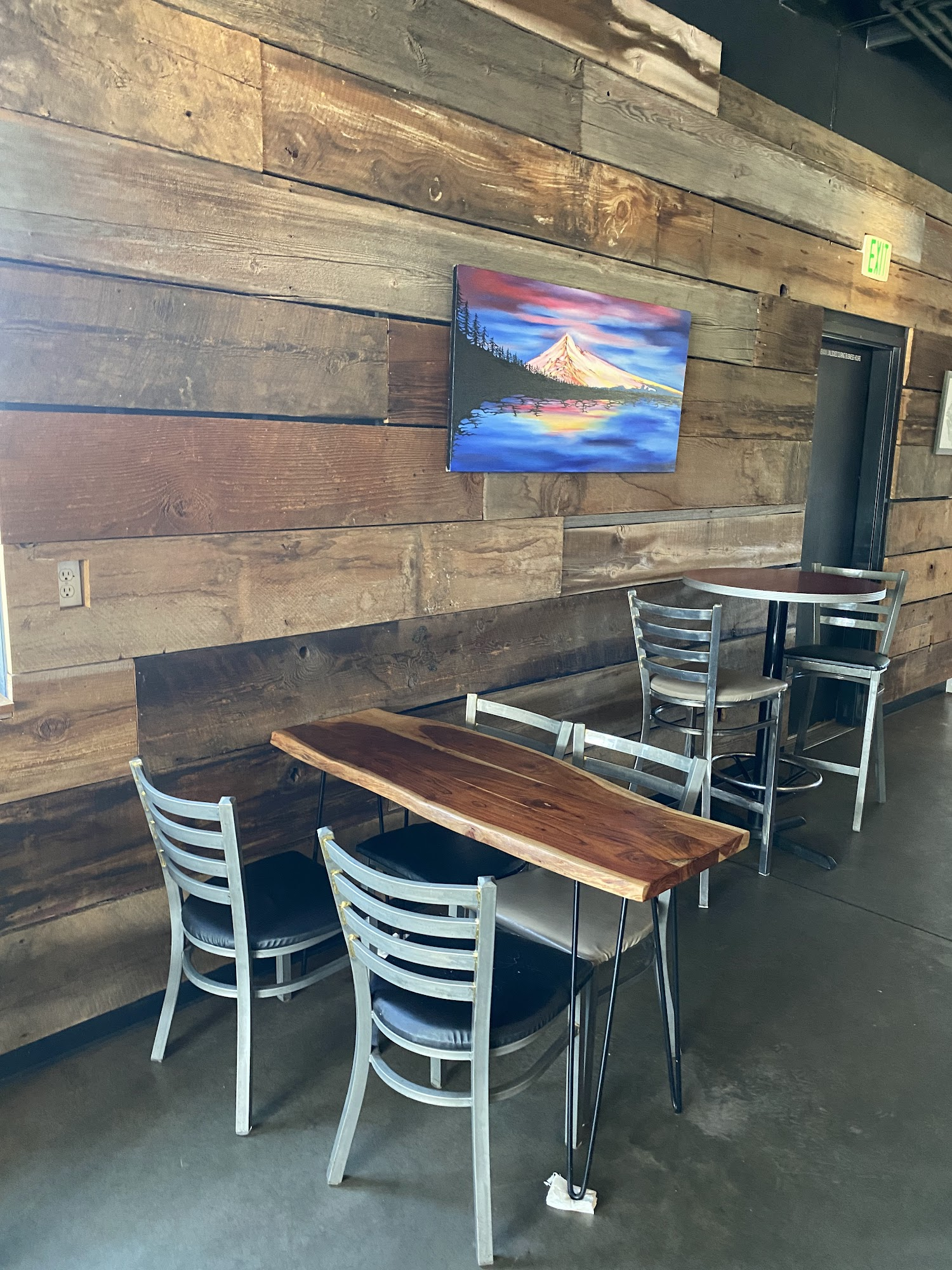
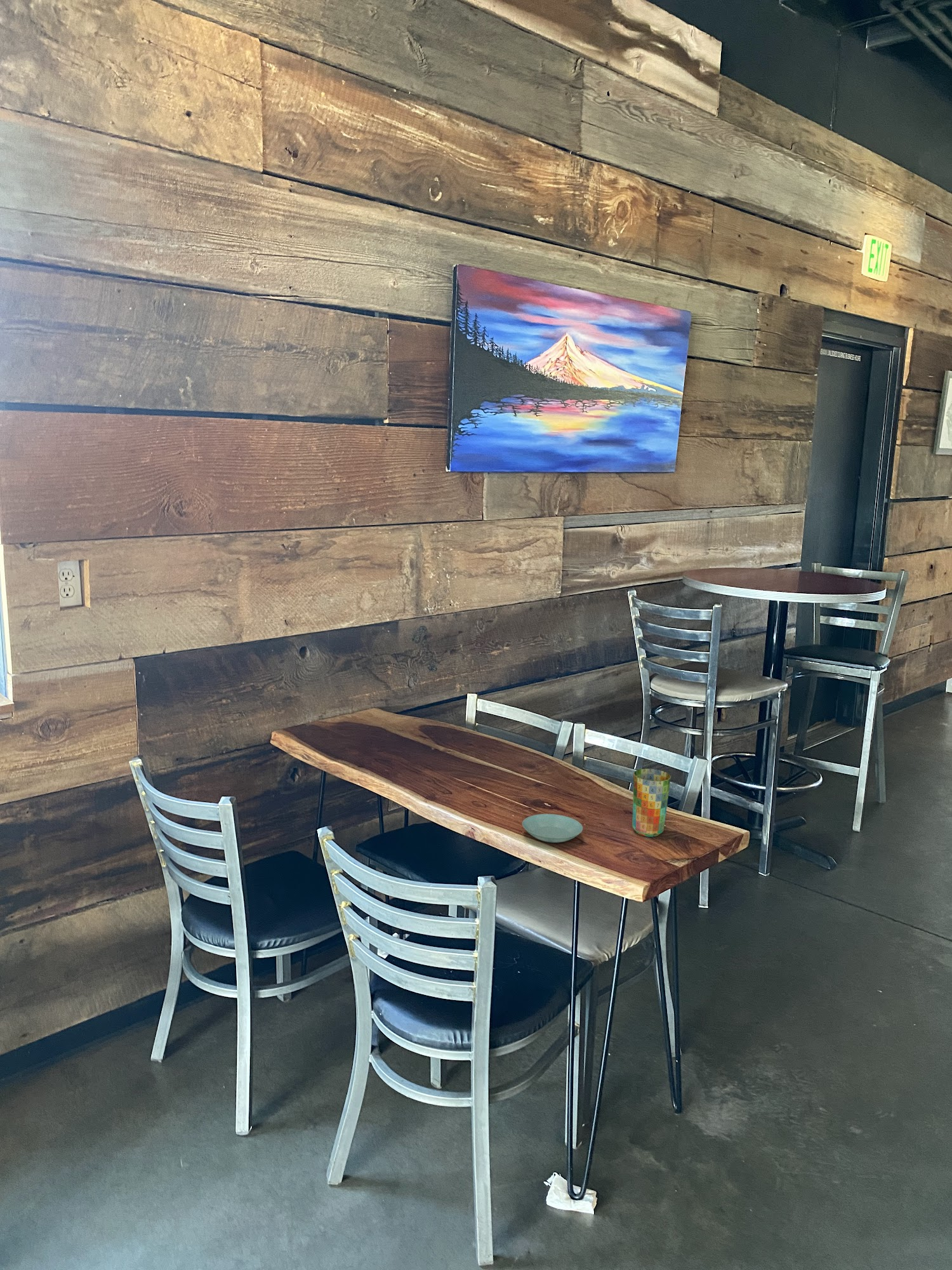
+ saucer (552, 830)
+ cup (650, 803)
